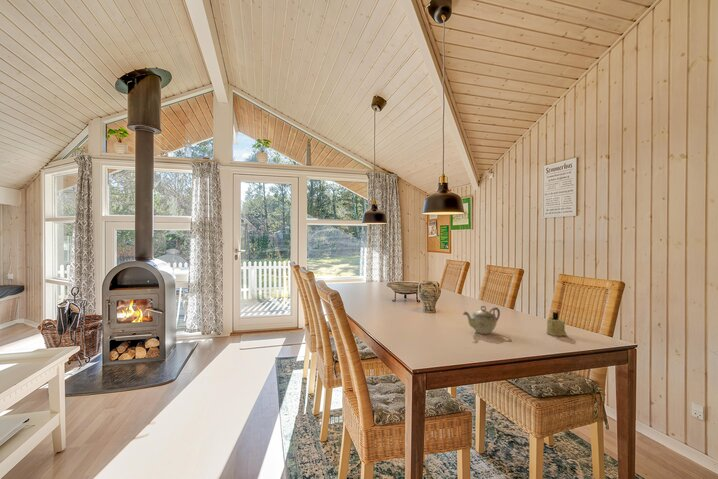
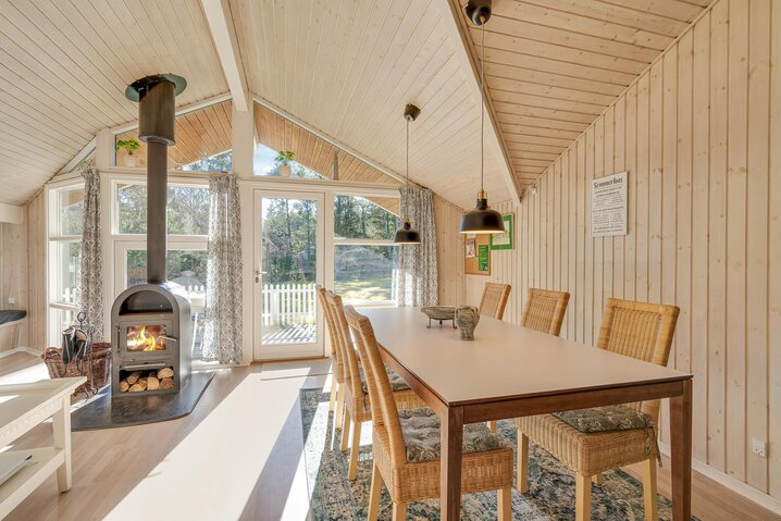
- candle (556, 323)
- teapot (481, 319)
